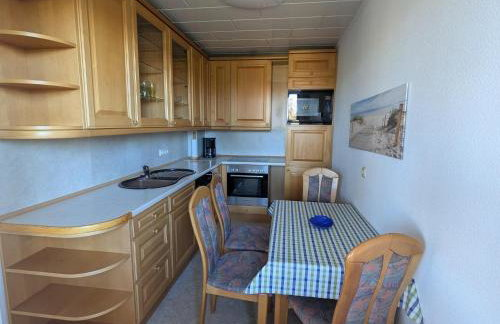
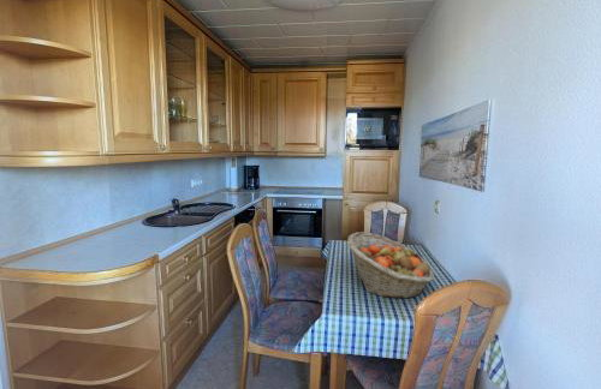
+ fruit basket (388, 261)
